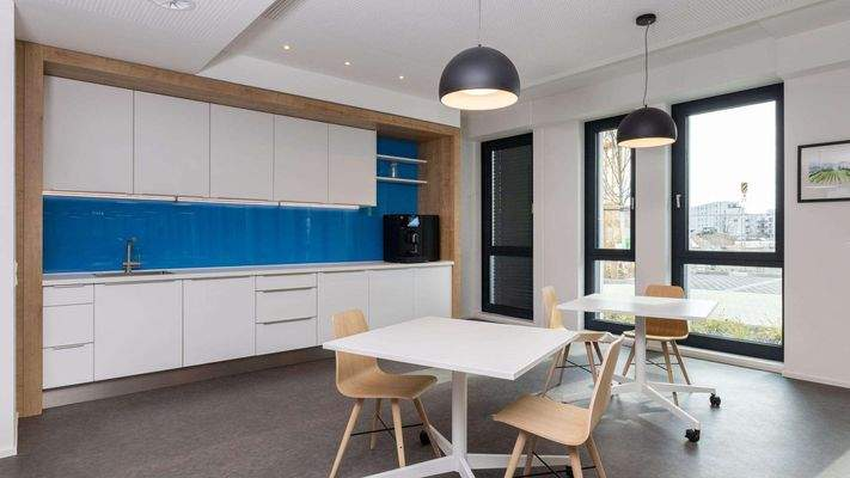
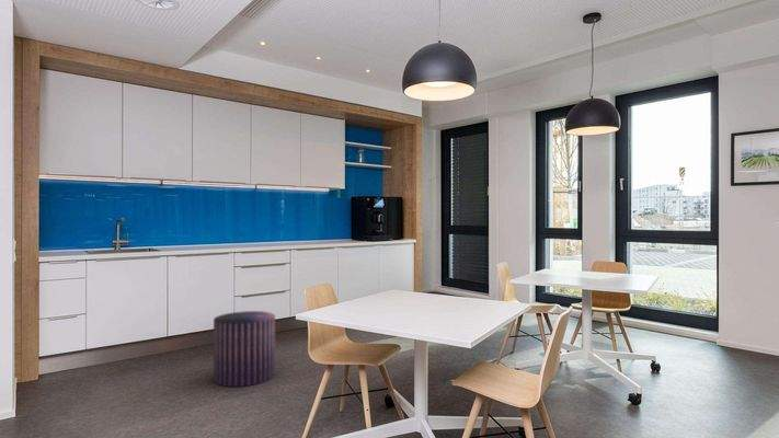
+ stool (244, 346)
